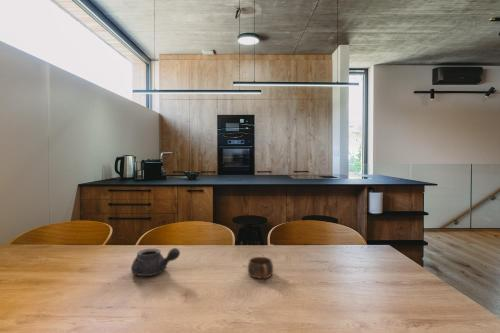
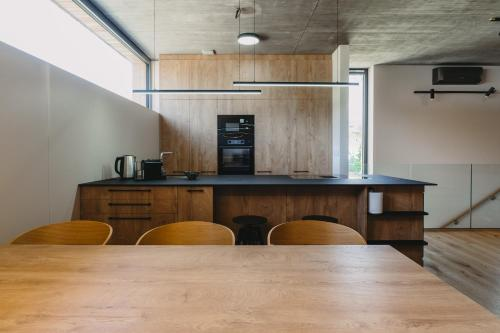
- teapot (155, 260)
- cup (260, 268)
